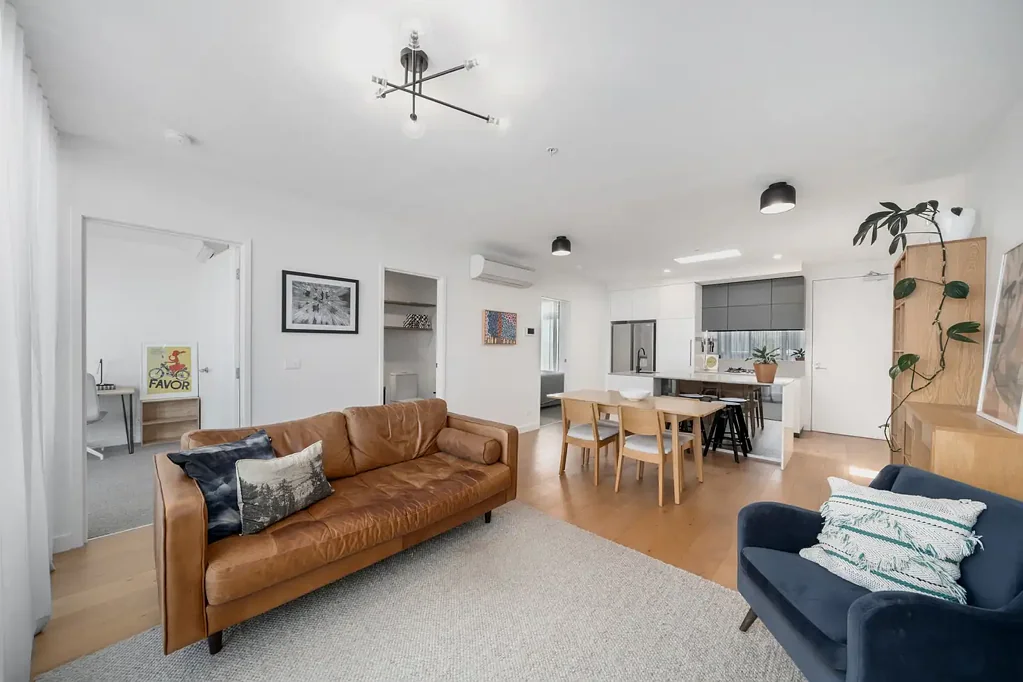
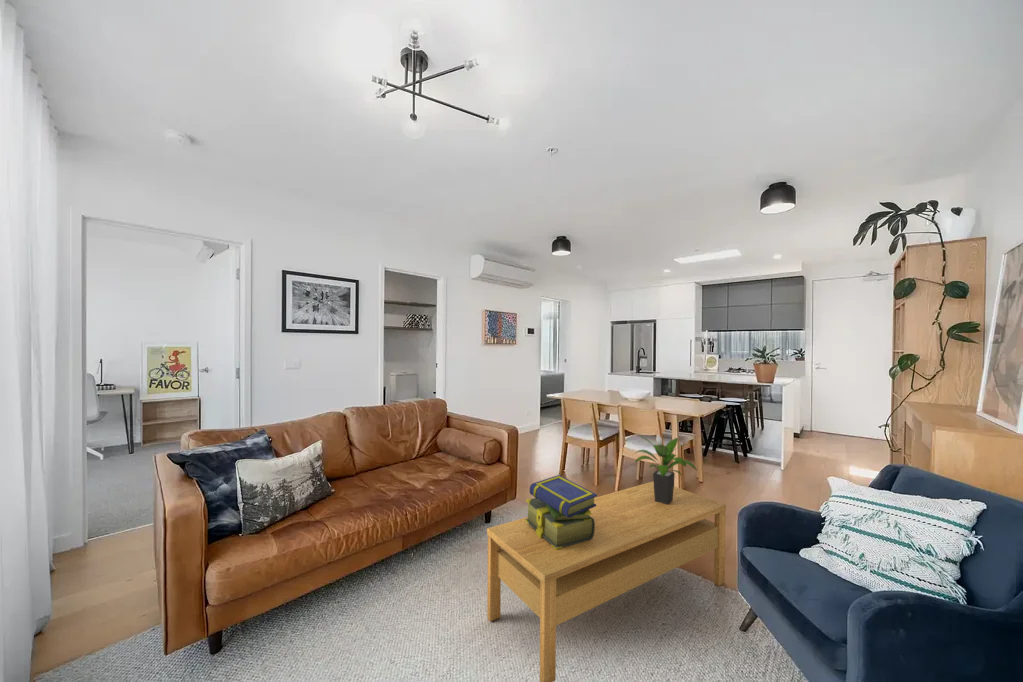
+ potted plant (664, 468)
+ coffee table (614, 557)
+ stack of books (561, 508)
